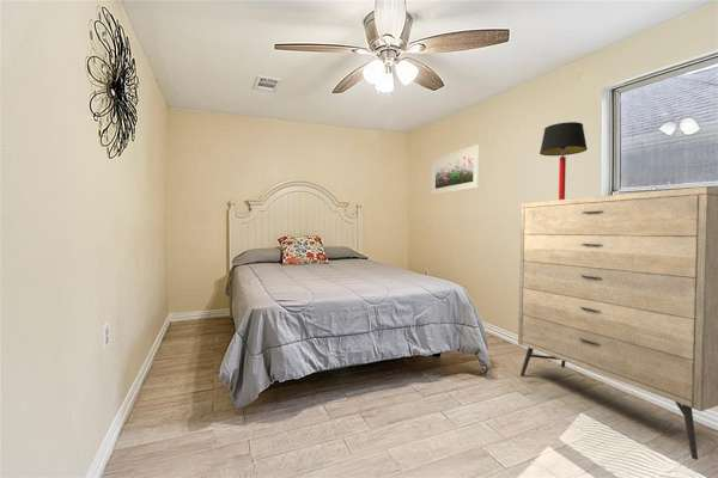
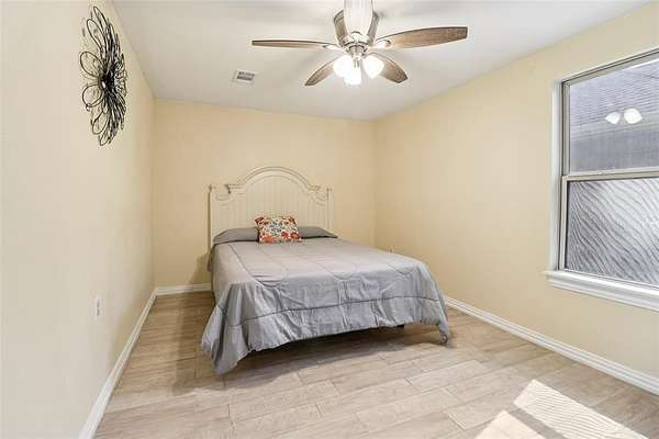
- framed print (452, 172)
- table lamp (562, 164)
- dresser (615, 301)
